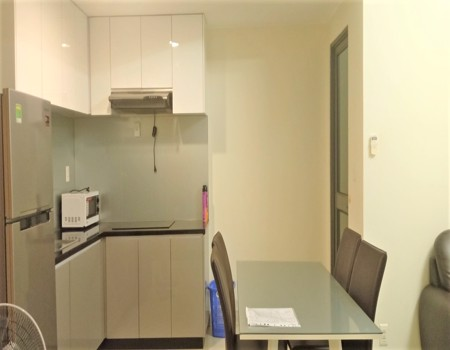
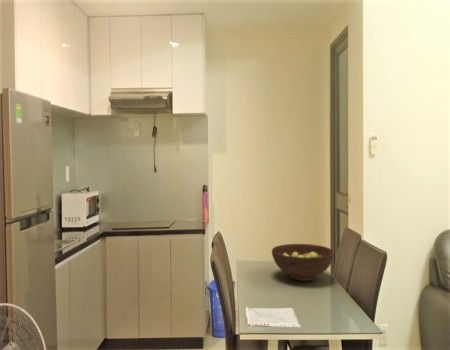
+ fruit bowl (302, 264)
